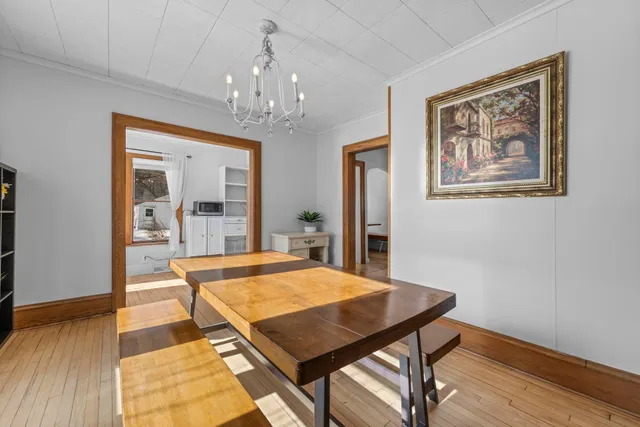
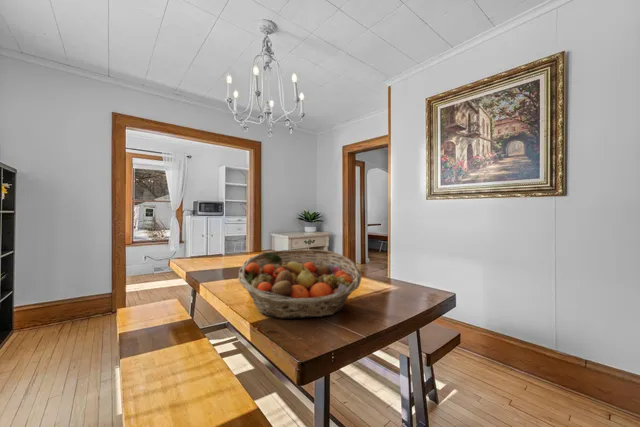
+ fruit basket (300, 279)
